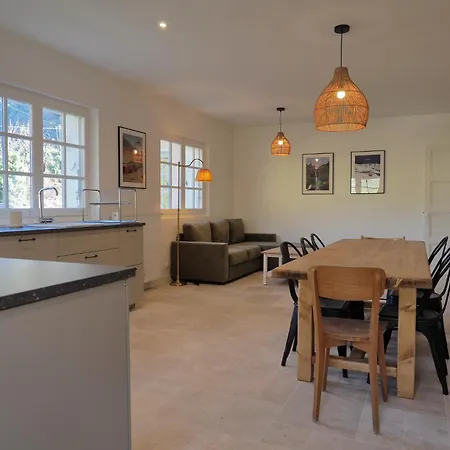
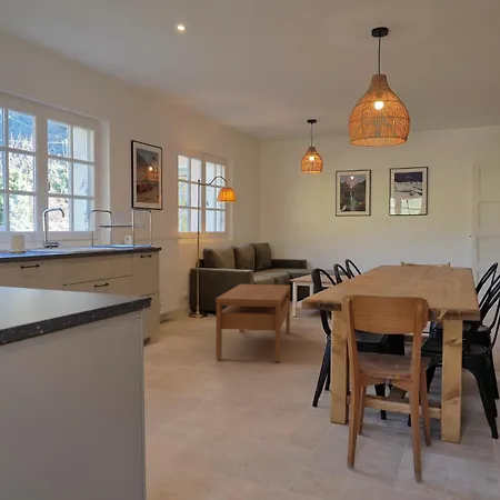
+ coffee table (257, 318)
